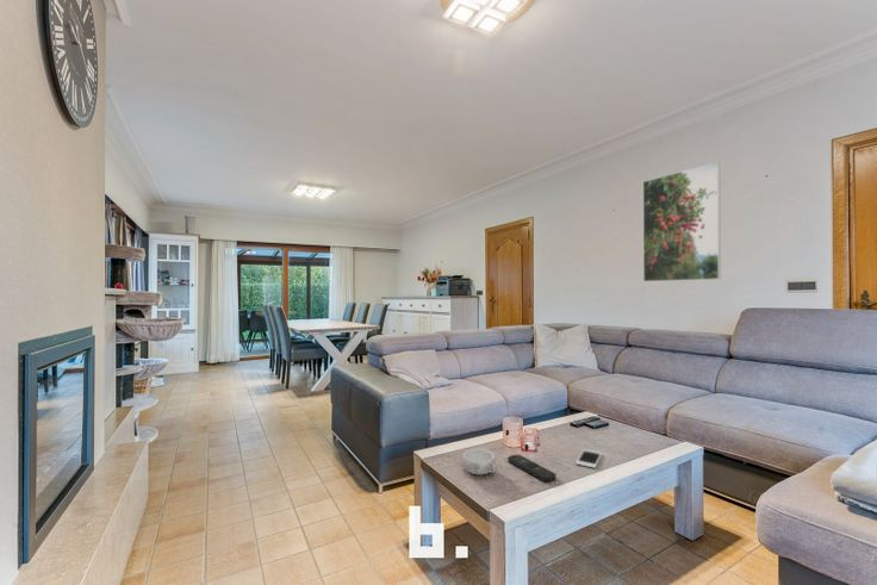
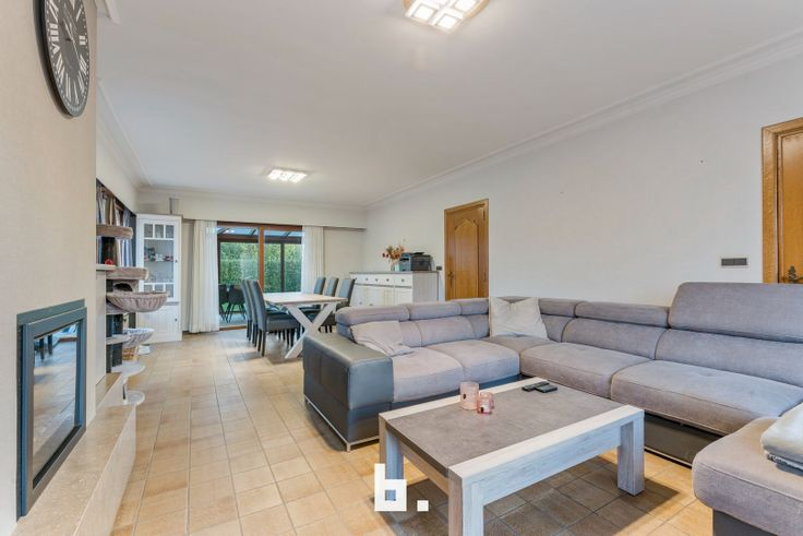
- remote control (530, 467)
- decorative bowl (480, 463)
- cell phone (589, 458)
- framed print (678, 226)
